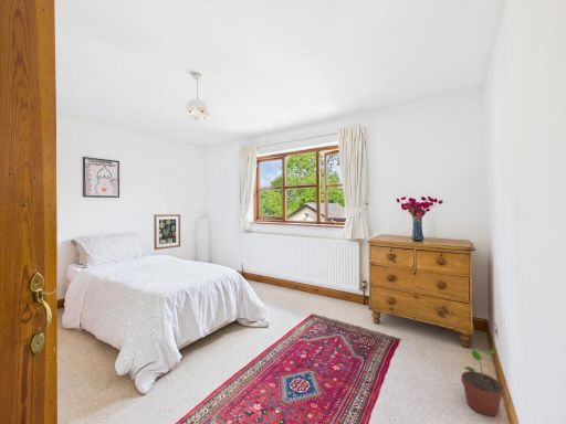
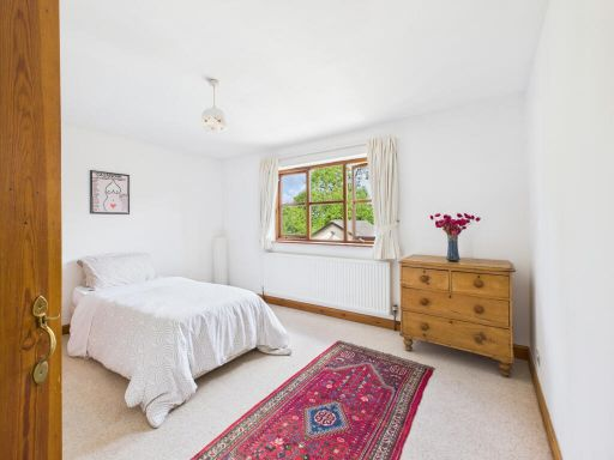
- potted plant (481, 378)
- wall art (167, 231)
